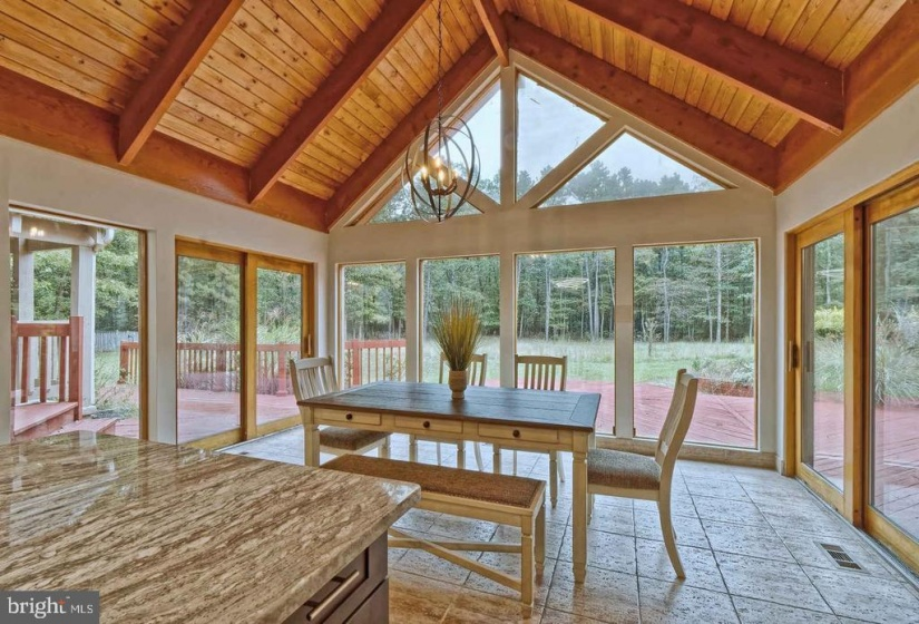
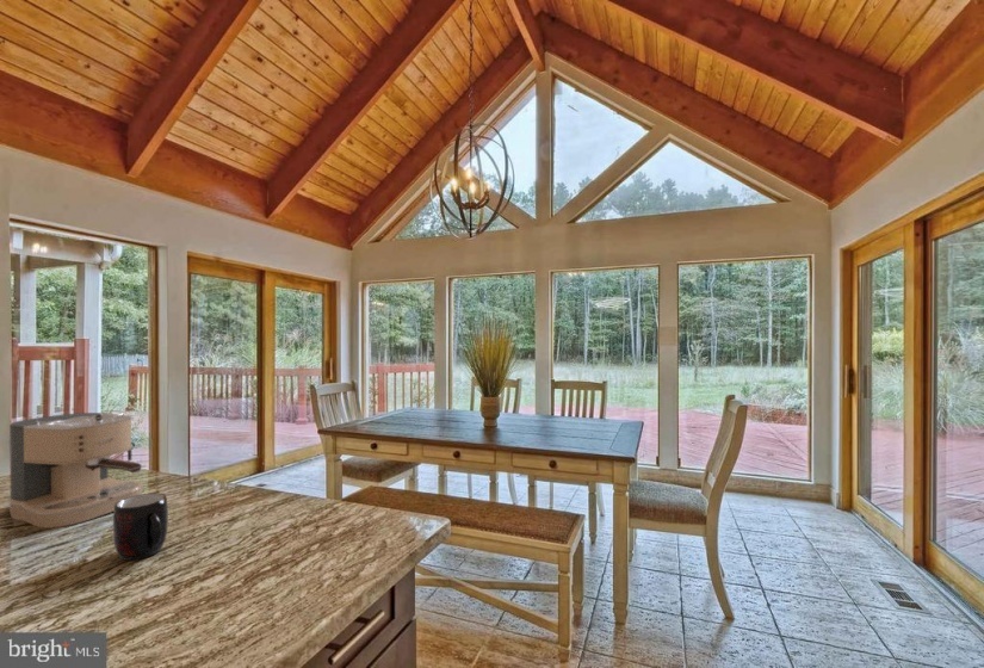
+ coffee maker (85, 460)
+ mug (144, 527)
